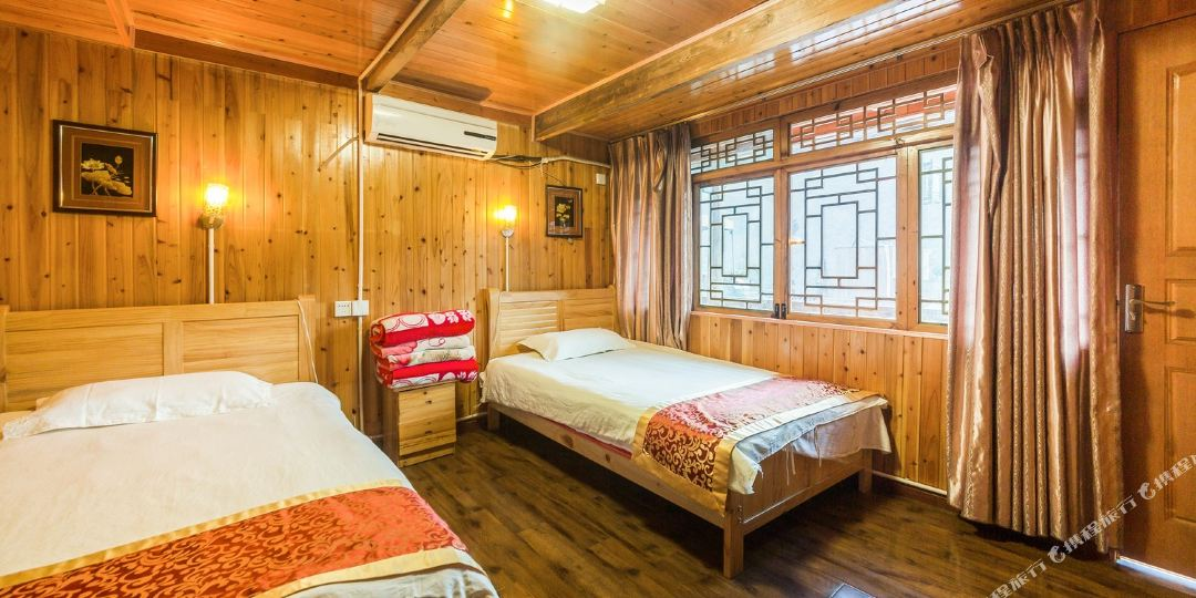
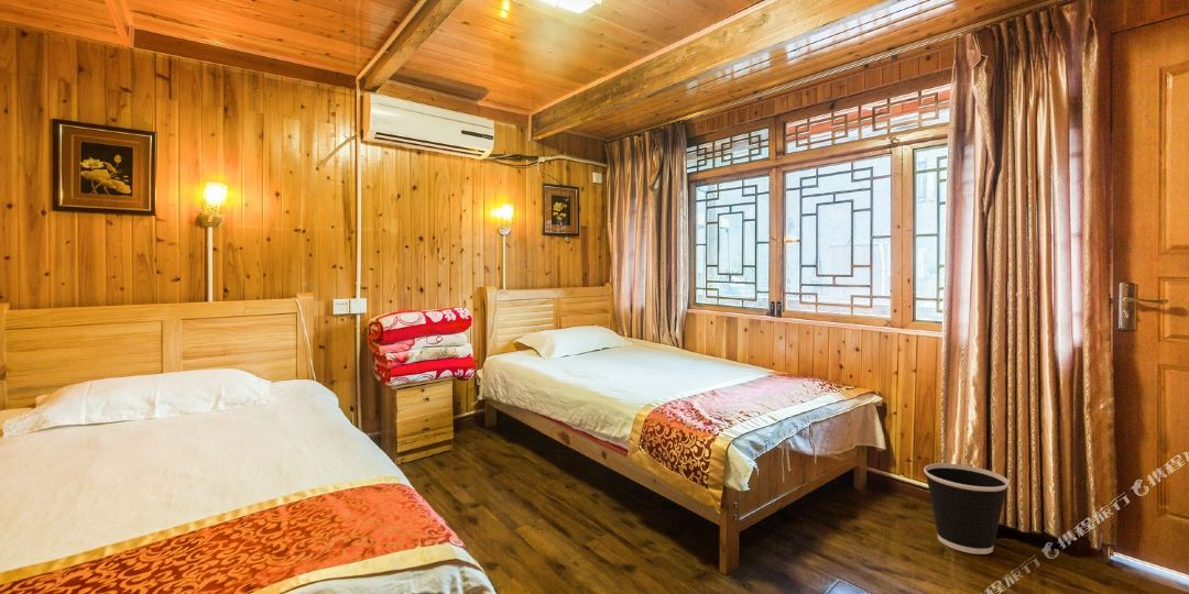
+ wastebasket (964, 508)
